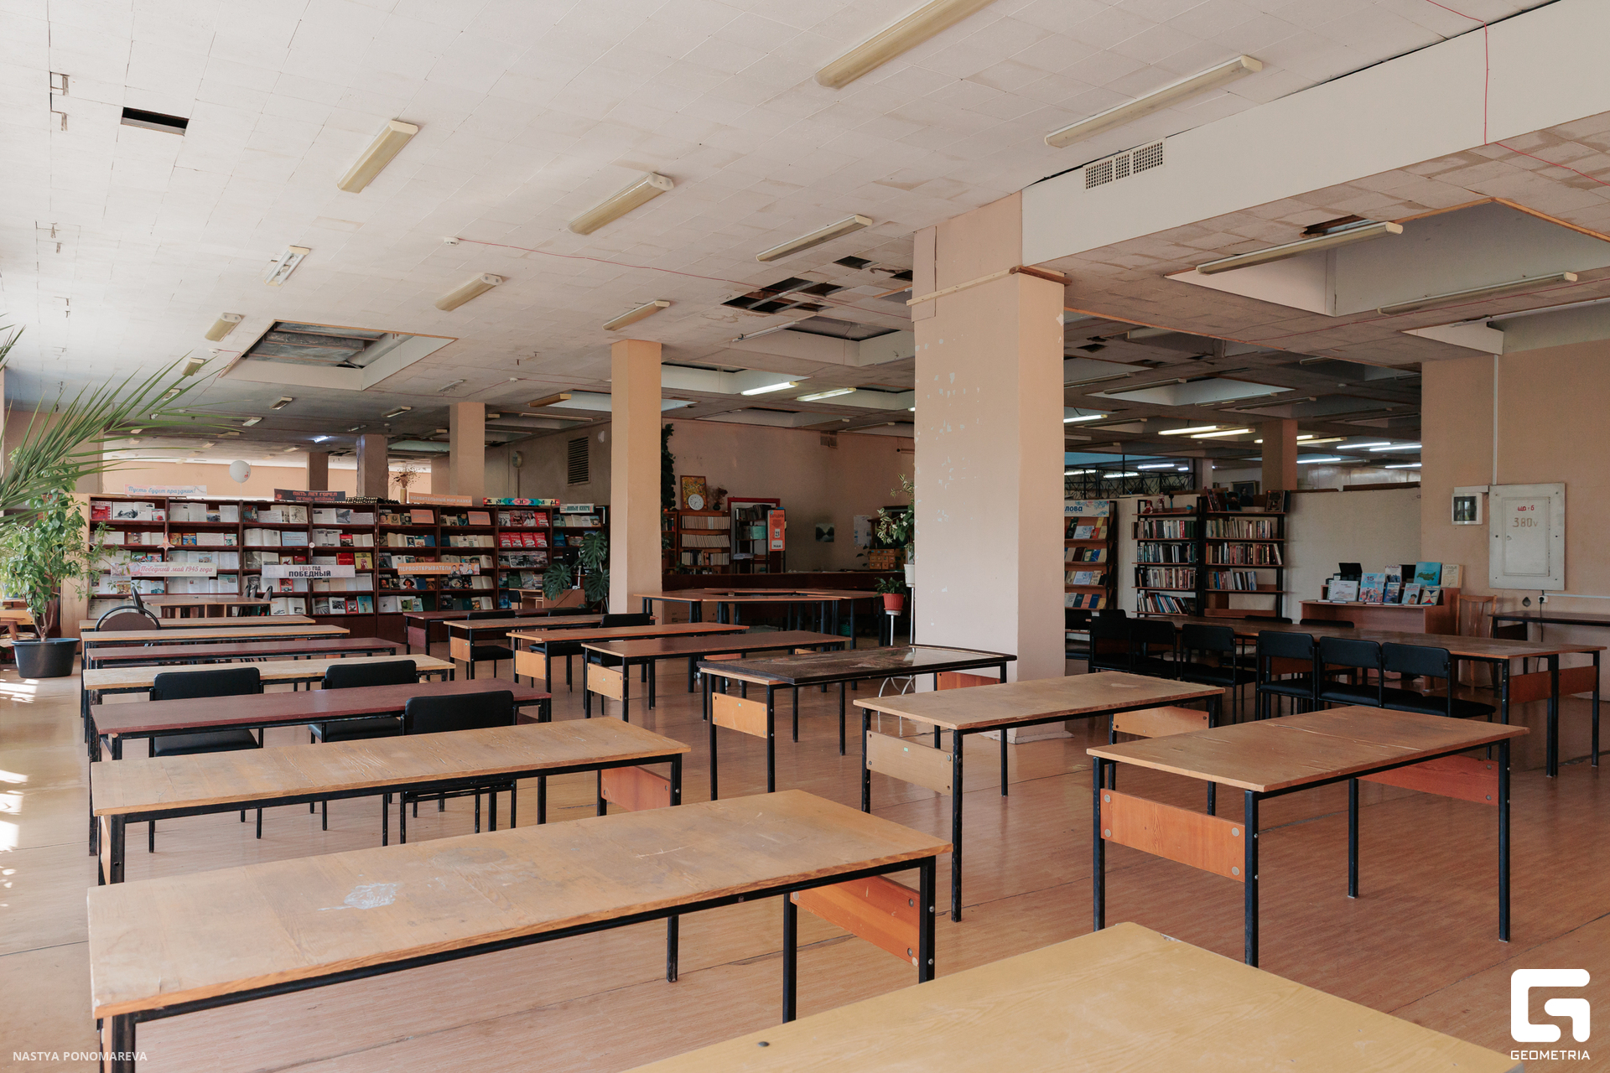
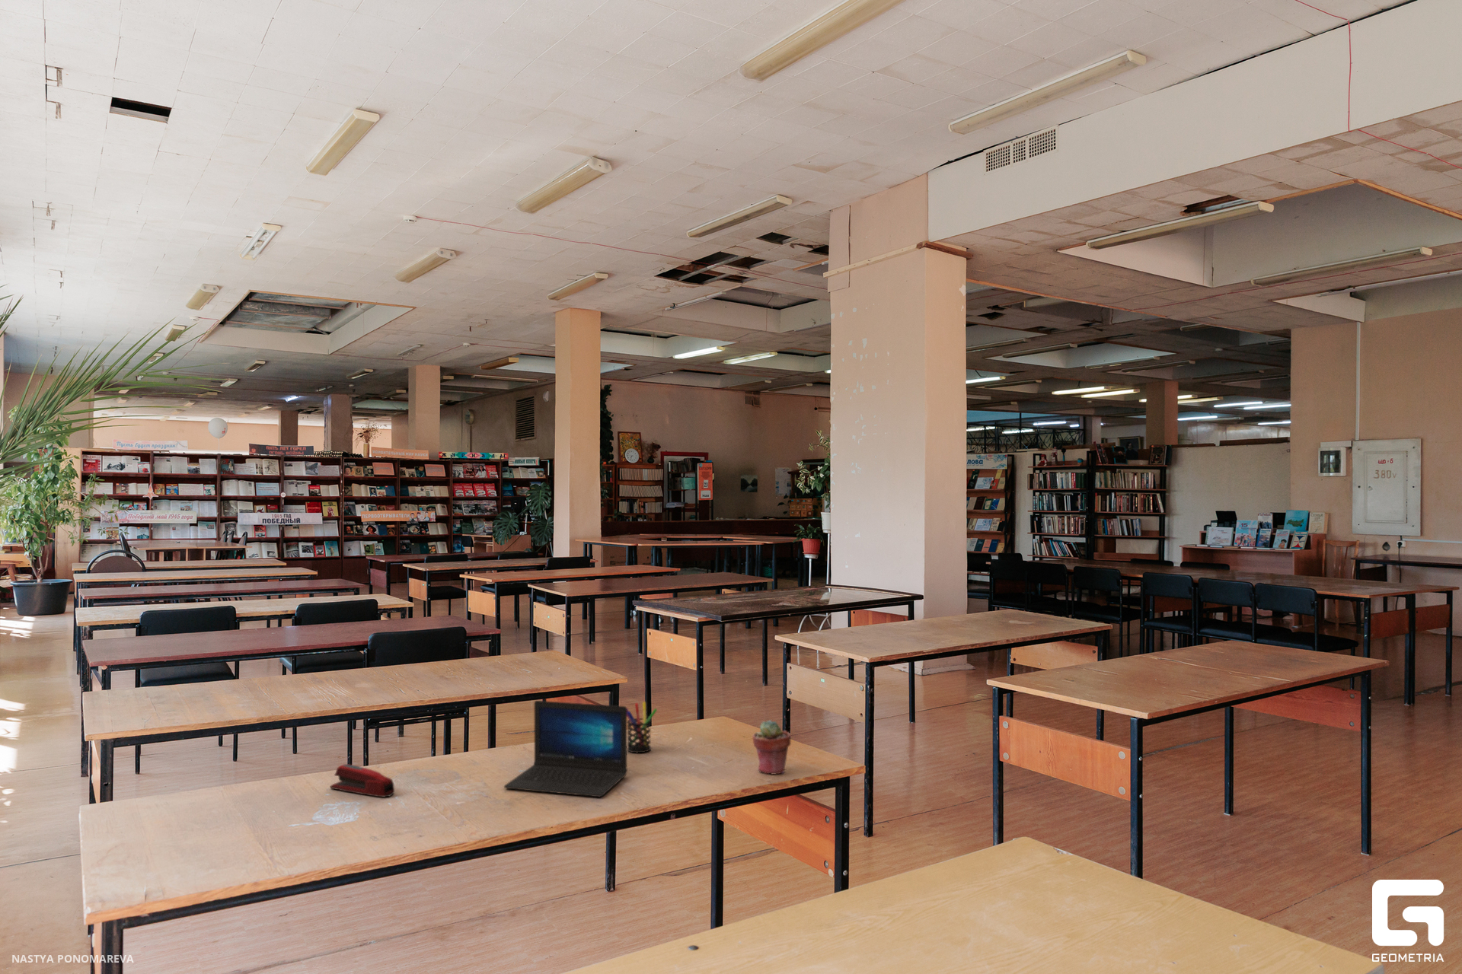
+ pen holder (641, 725)
+ potted succulent (771, 745)
+ stapler (362, 779)
+ laptop (567, 747)
